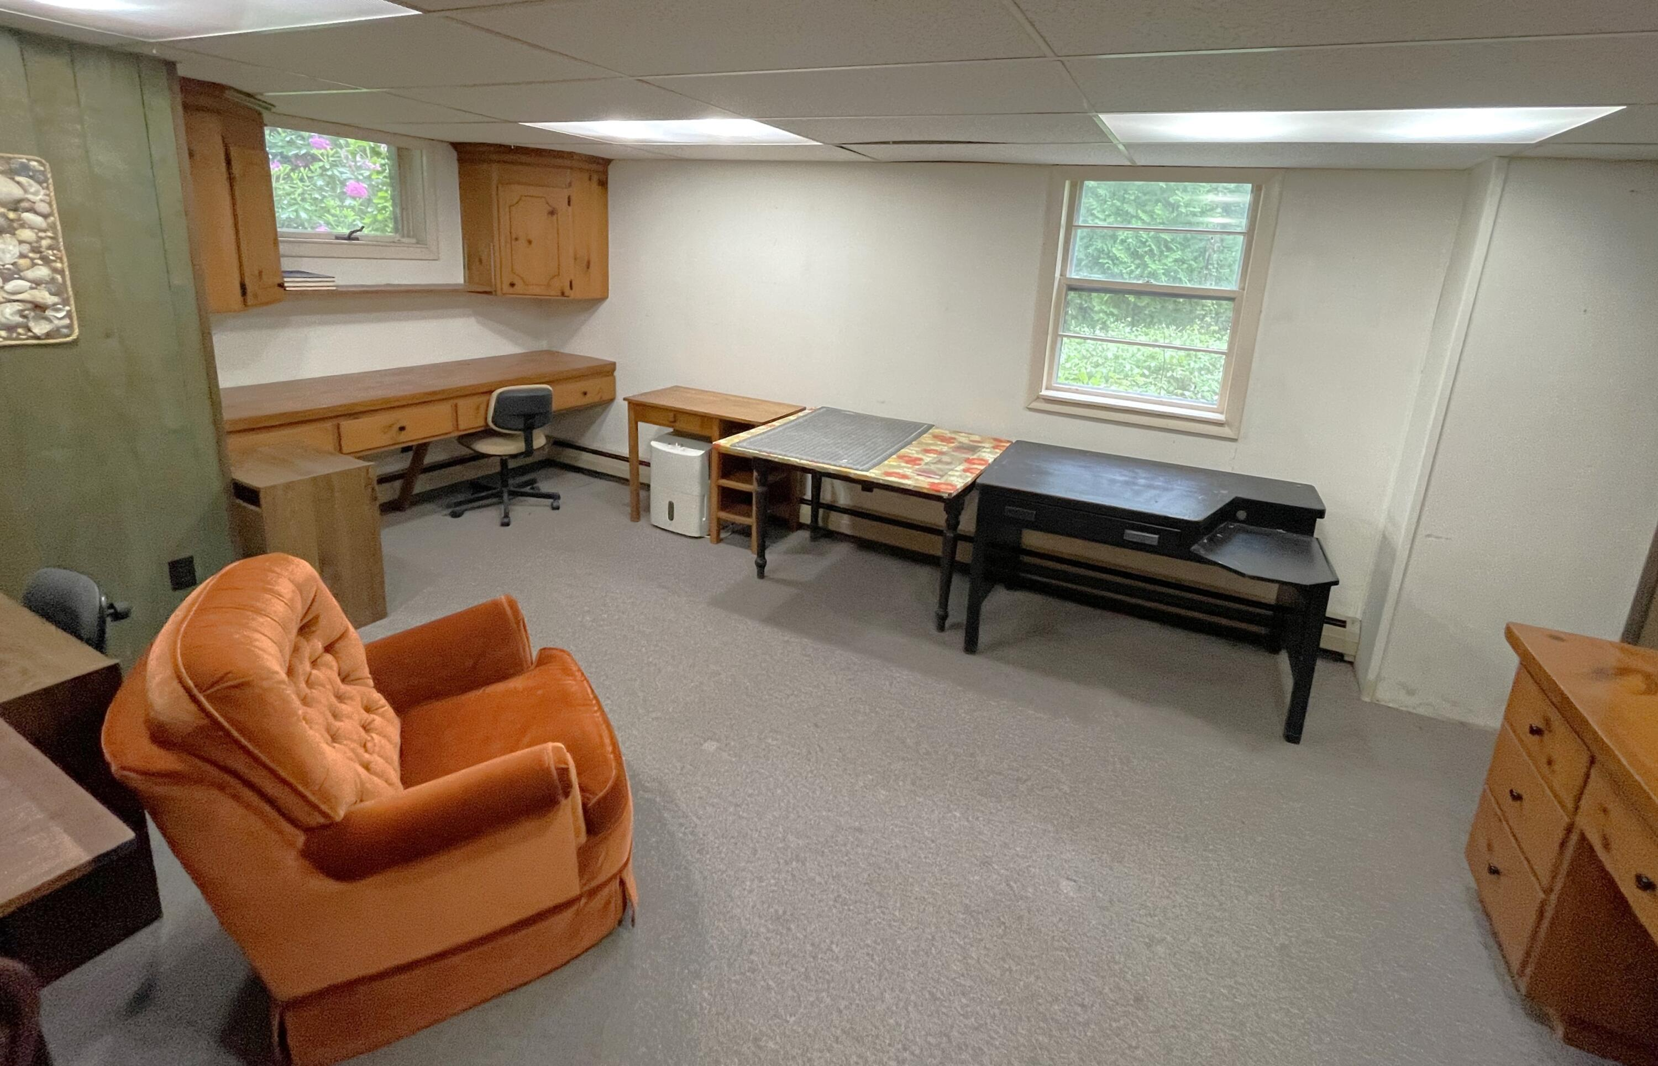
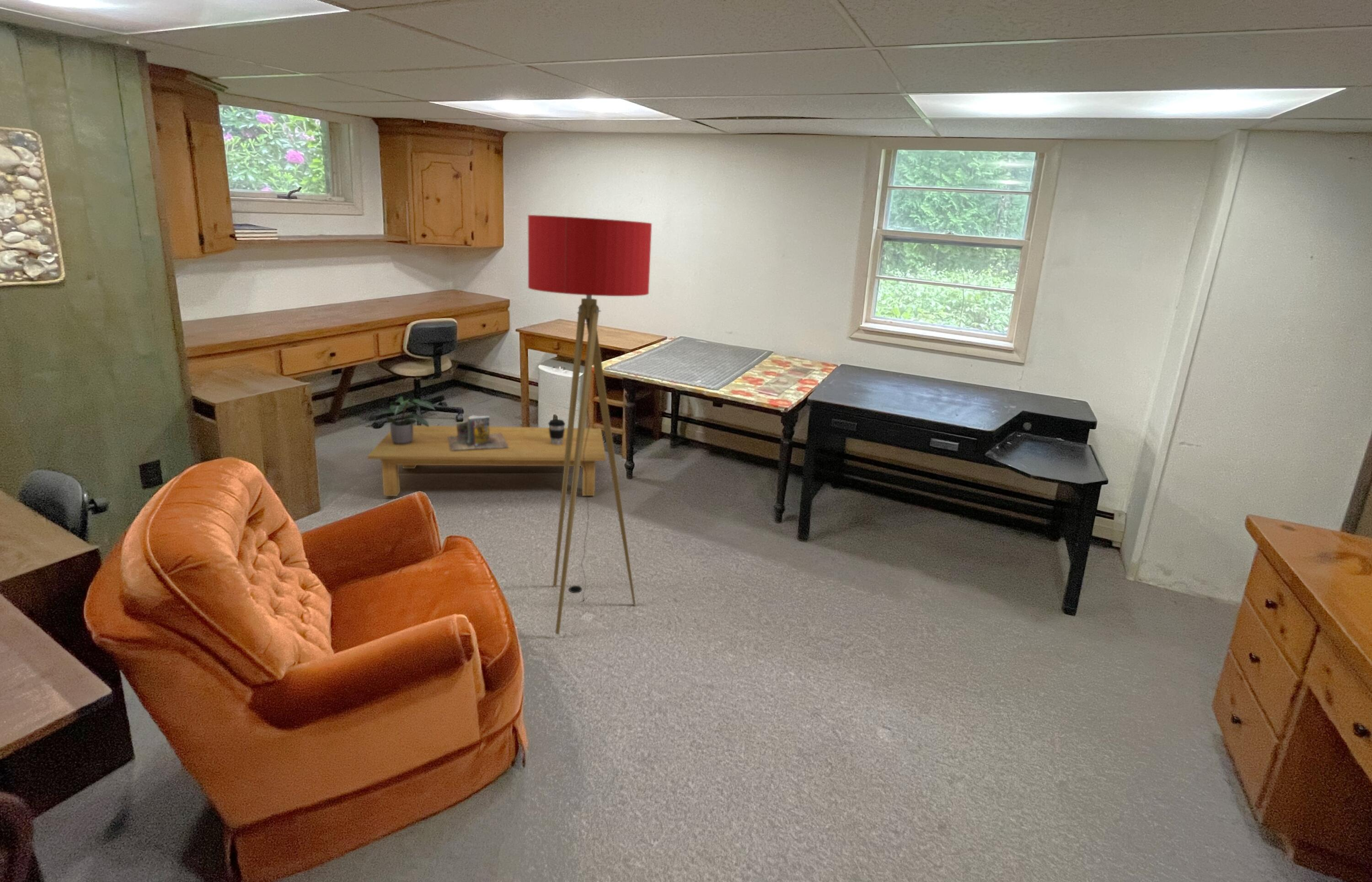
+ coffee table (496, 460)
+ floor lamp (584, 429)
+ coffee cup (557, 432)
+ books (477, 428)
+ potted plant (406, 420)
